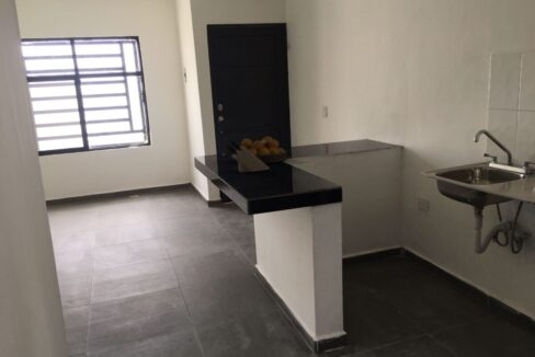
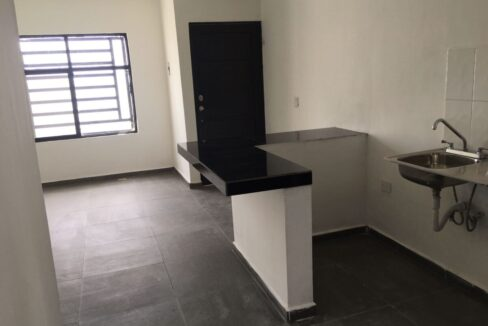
- knife block (247, 154)
- fruit bowl (260, 149)
